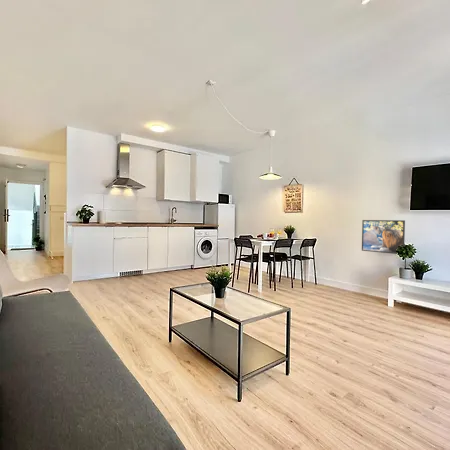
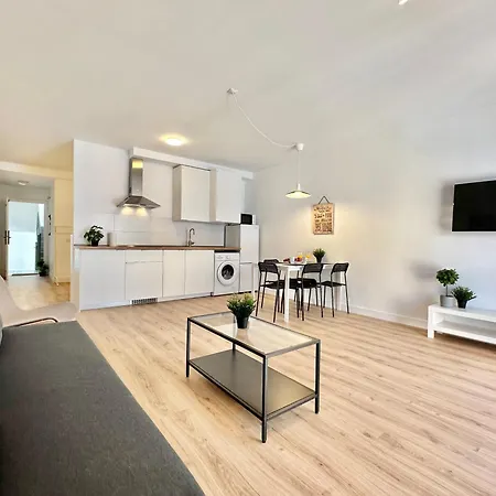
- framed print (382, 236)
